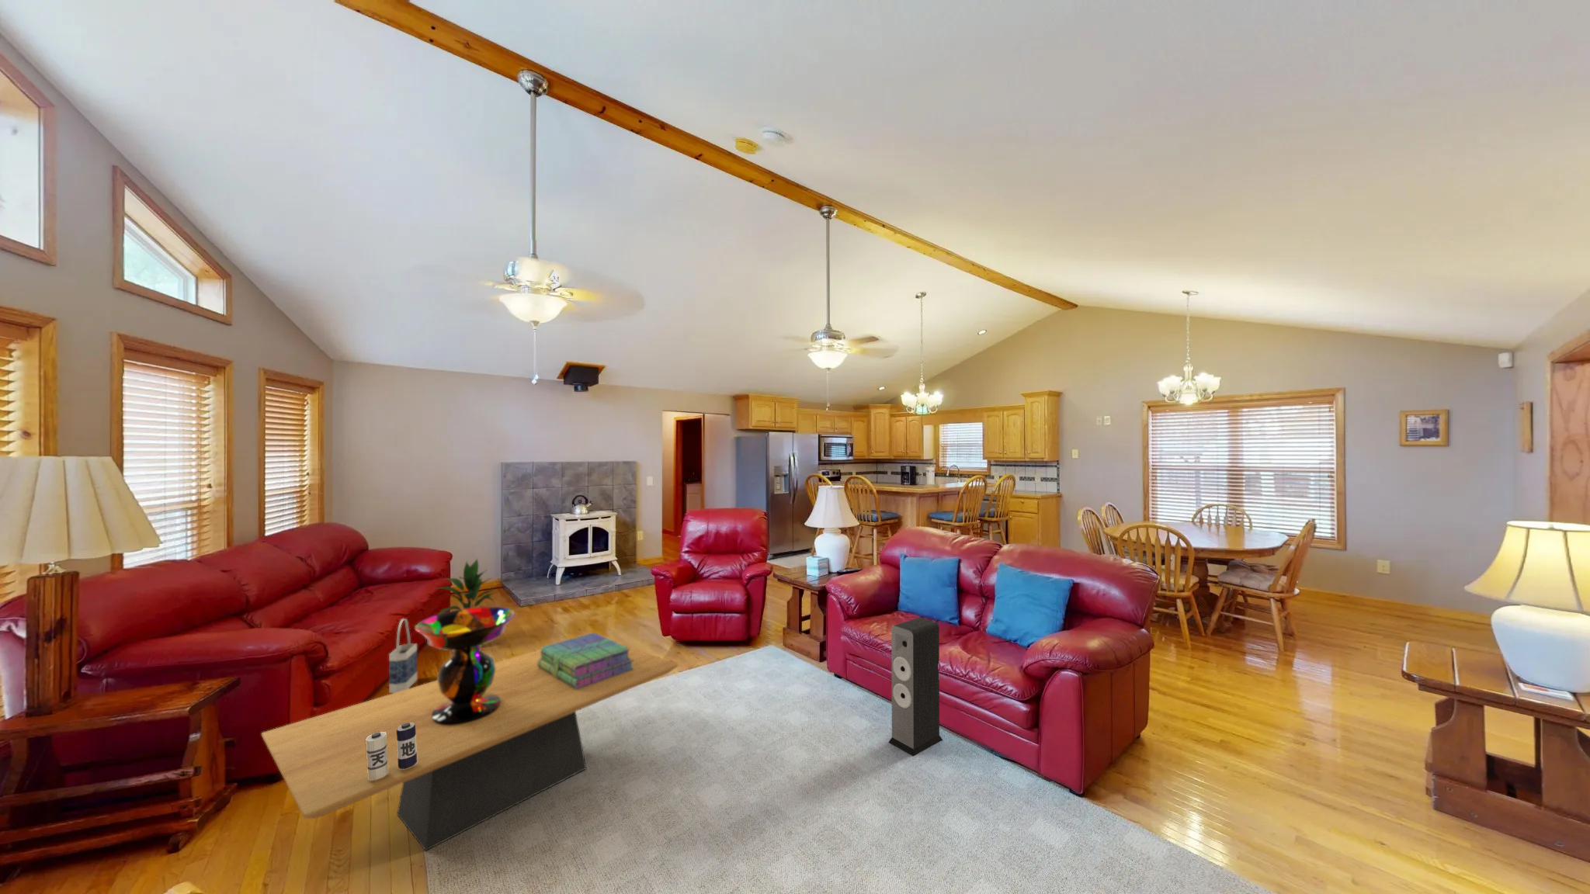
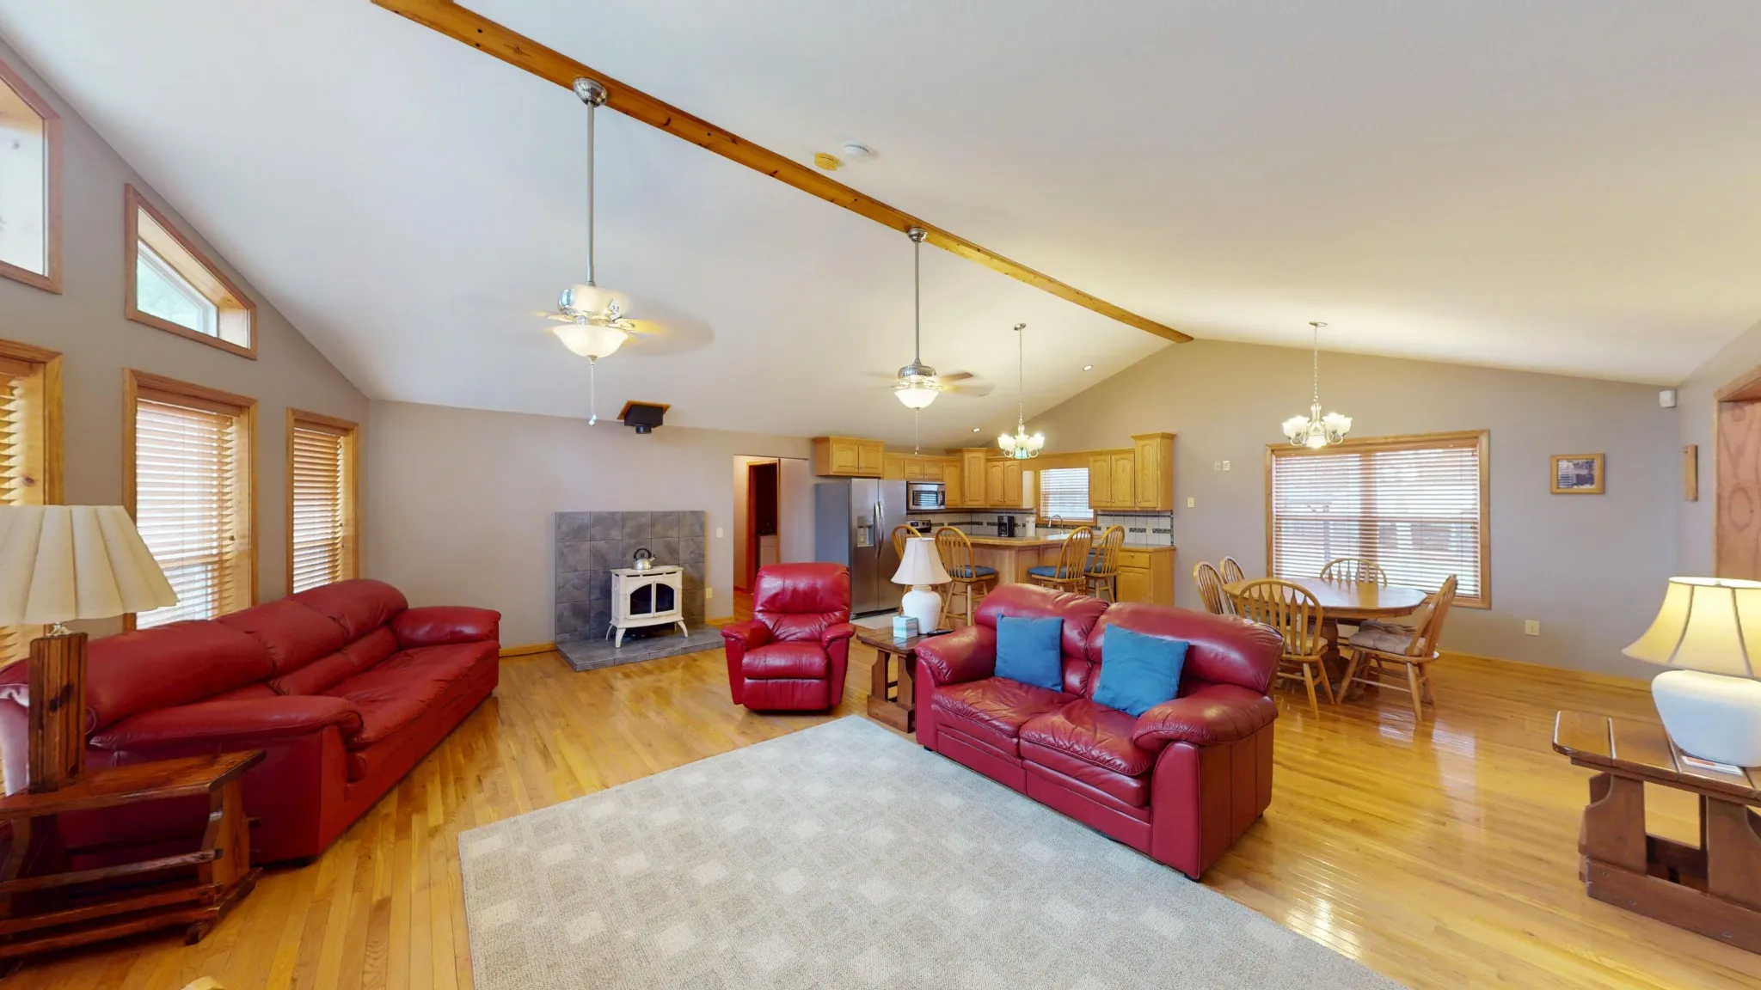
- speaker (915, 682)
- coffee table (498, 742)
- indoor plant (471, 605)
- stack of books (584, 657)
- decorative bowl (466, 664)
- candle (403, 744)
- bag (403, 653)
